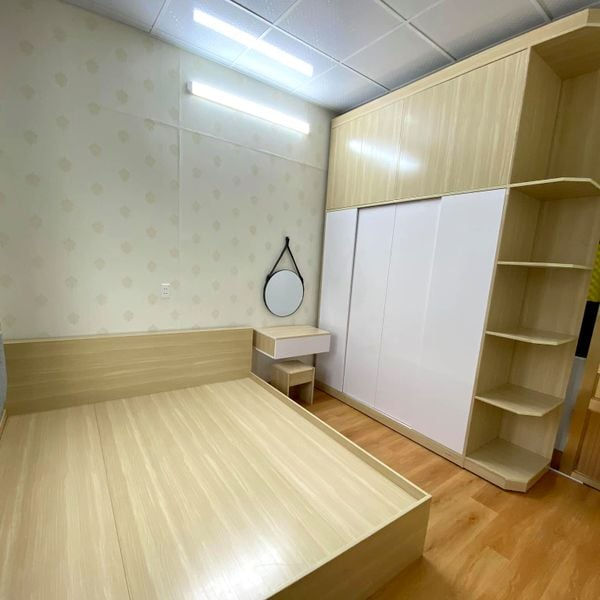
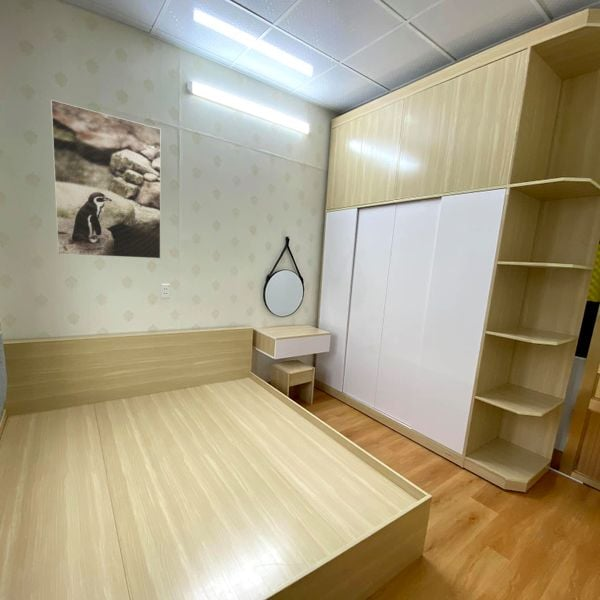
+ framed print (111, 188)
